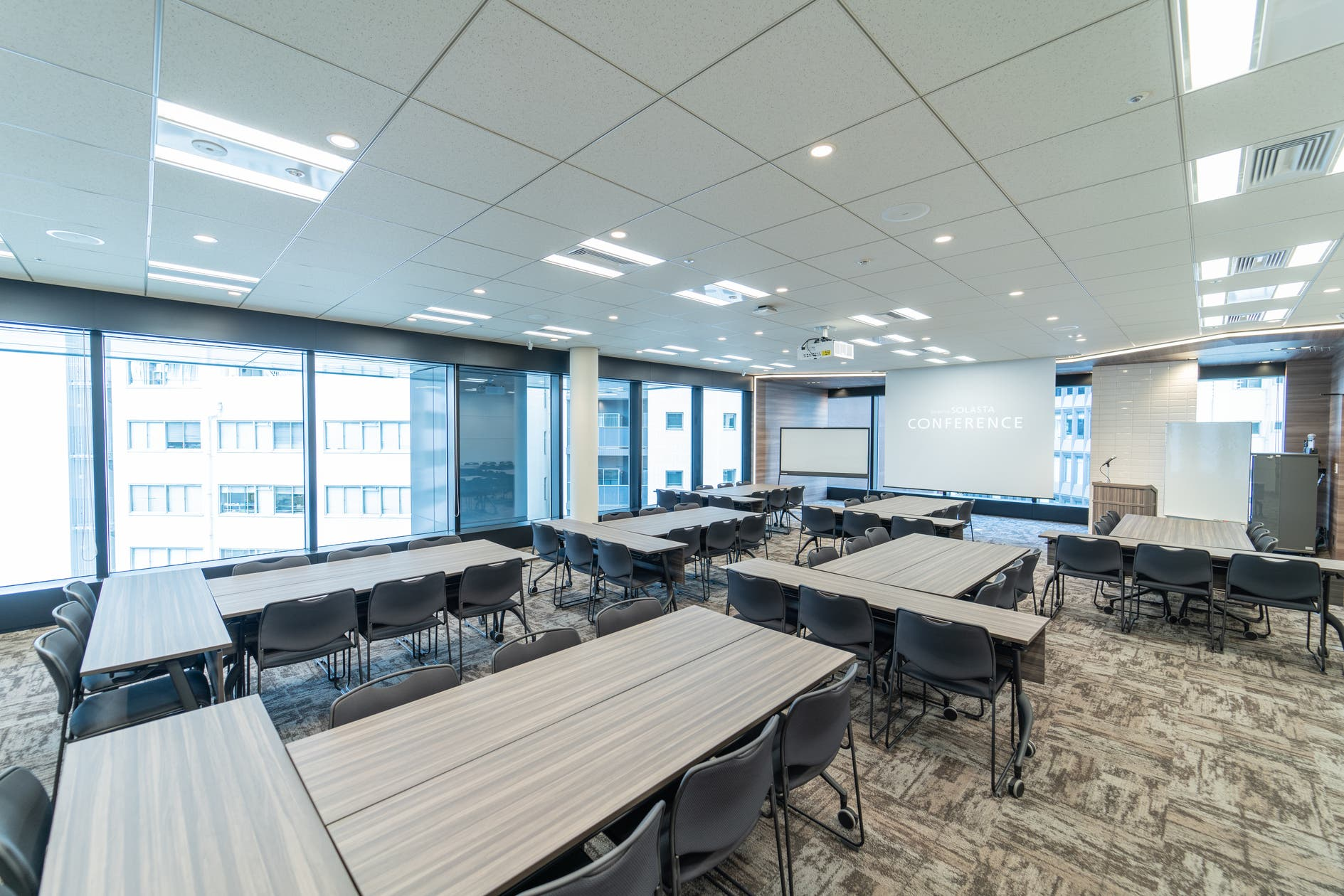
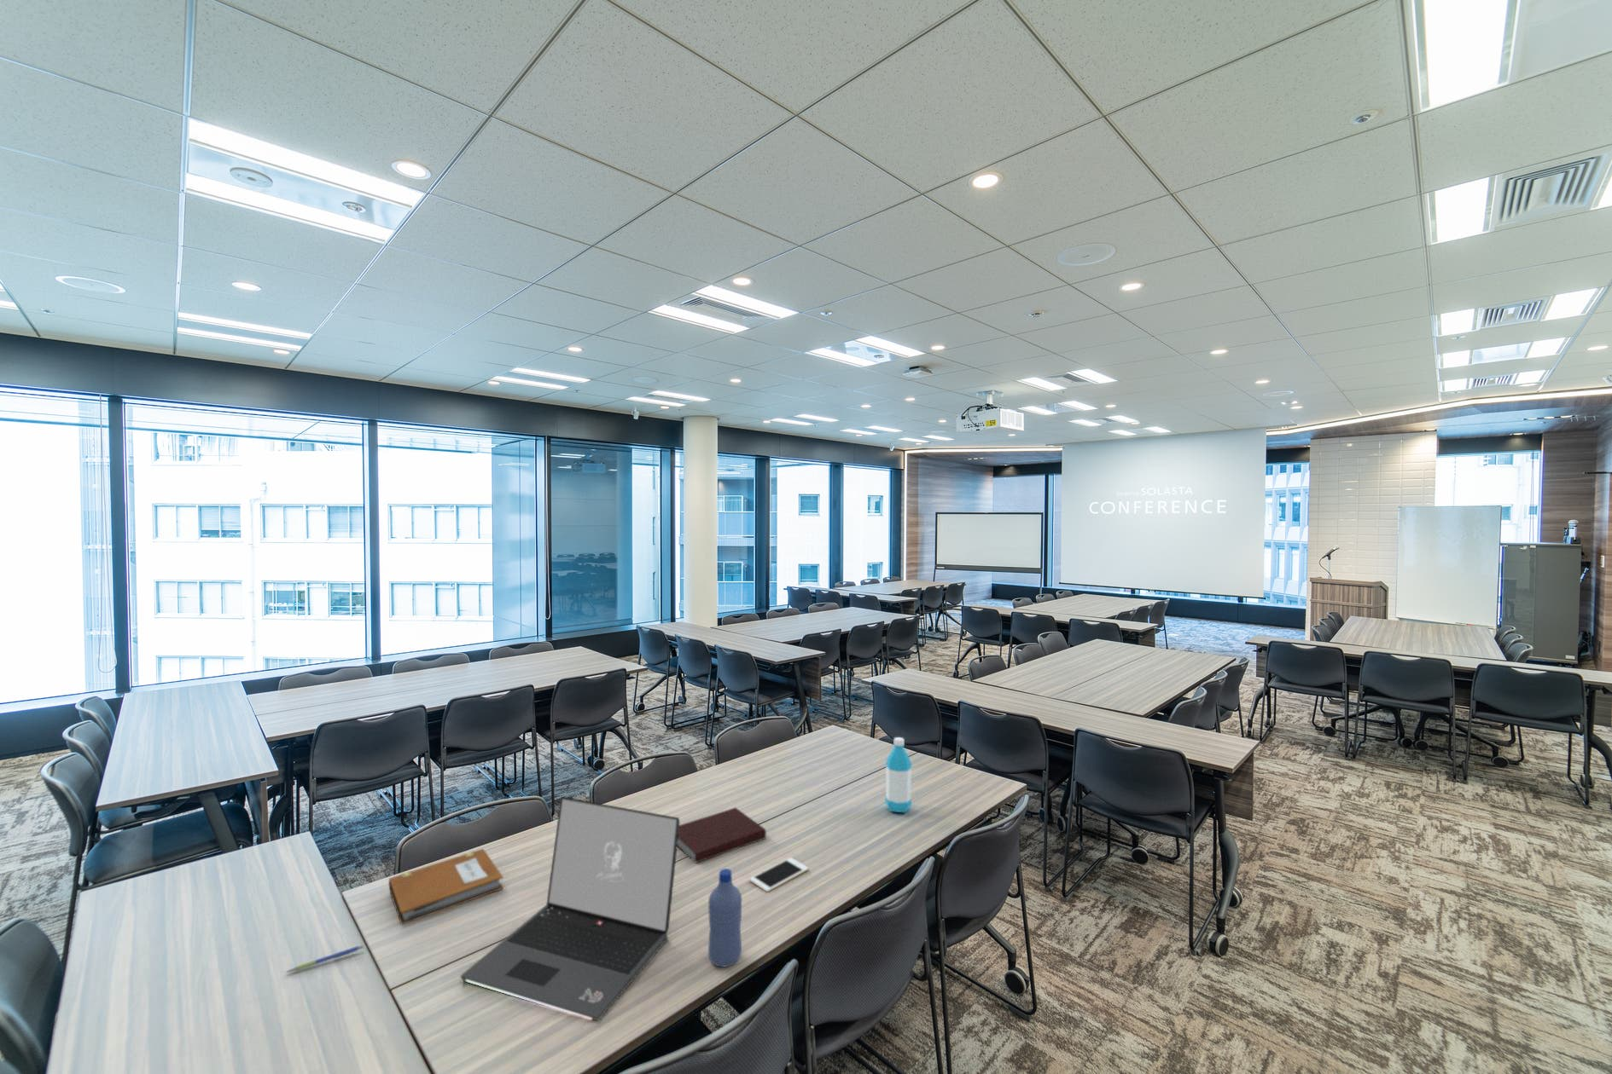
+ water bottle (724, 915)
+ water bottle (898, 774)
+ pen (325, 959)
+ notebook (717, 833)
+ laptop (577, 894)
+ cell phone (780, 874)
+ notebook (449, 881)
